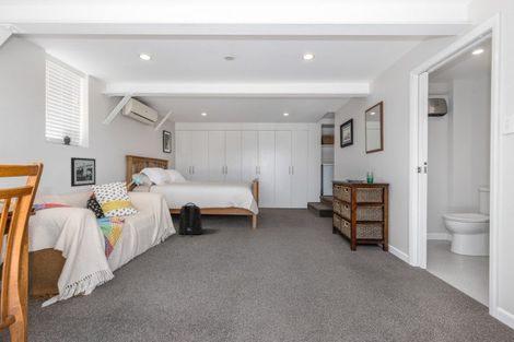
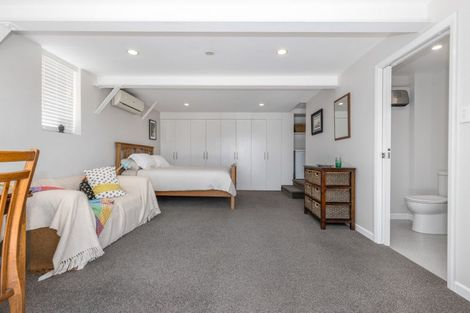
- backpack (189, 219)
- picture frame (83, 172)
